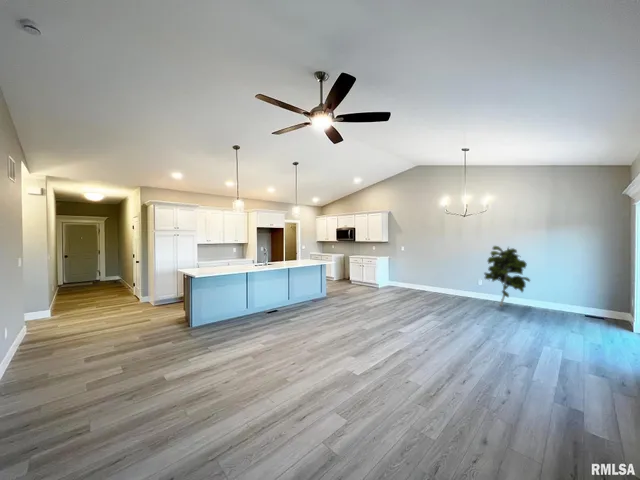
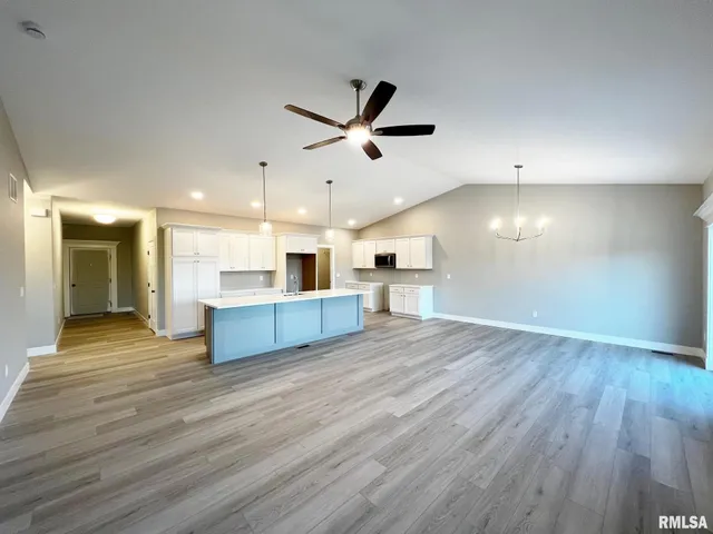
- indoor plant (505, 275)
